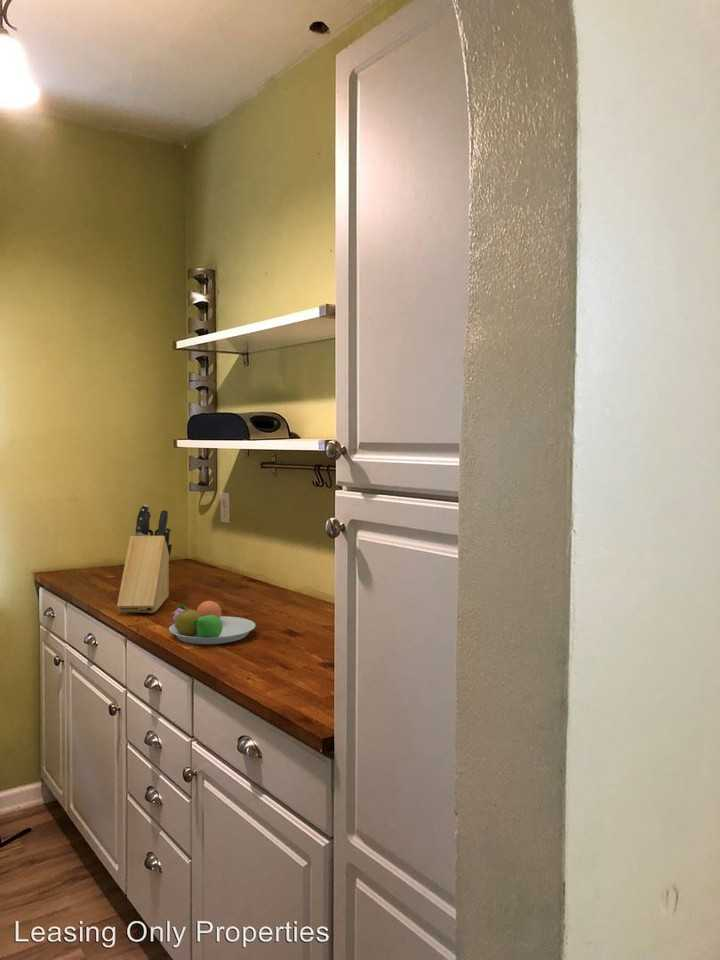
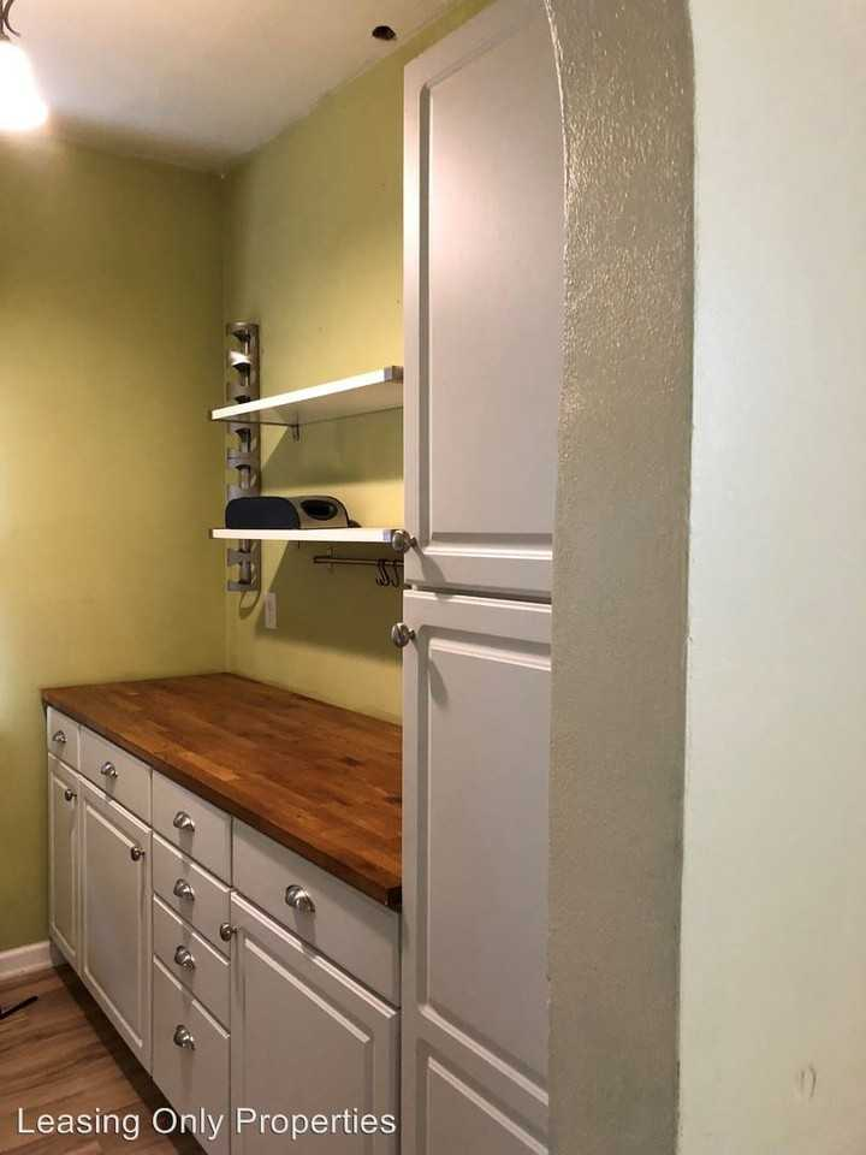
- knife block (146, 555)
- fruit bowl (210, 619)
